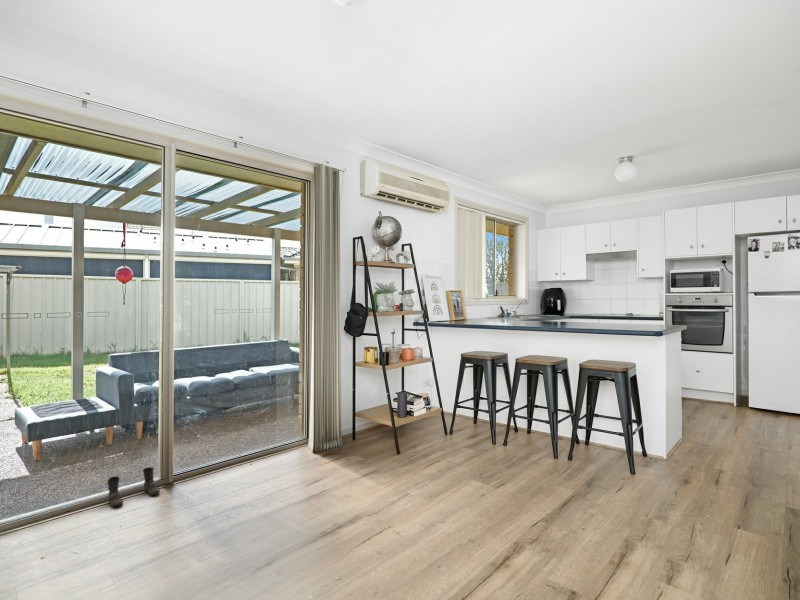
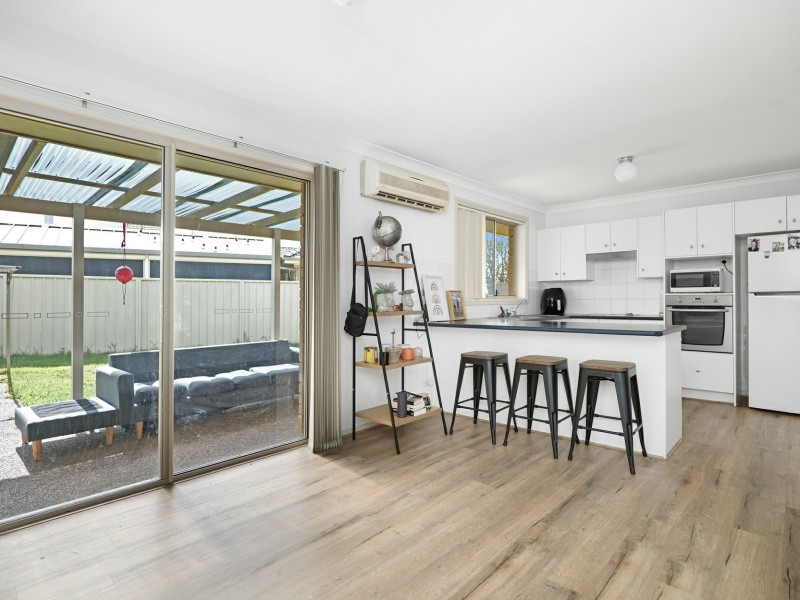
- boots (144, 486)
